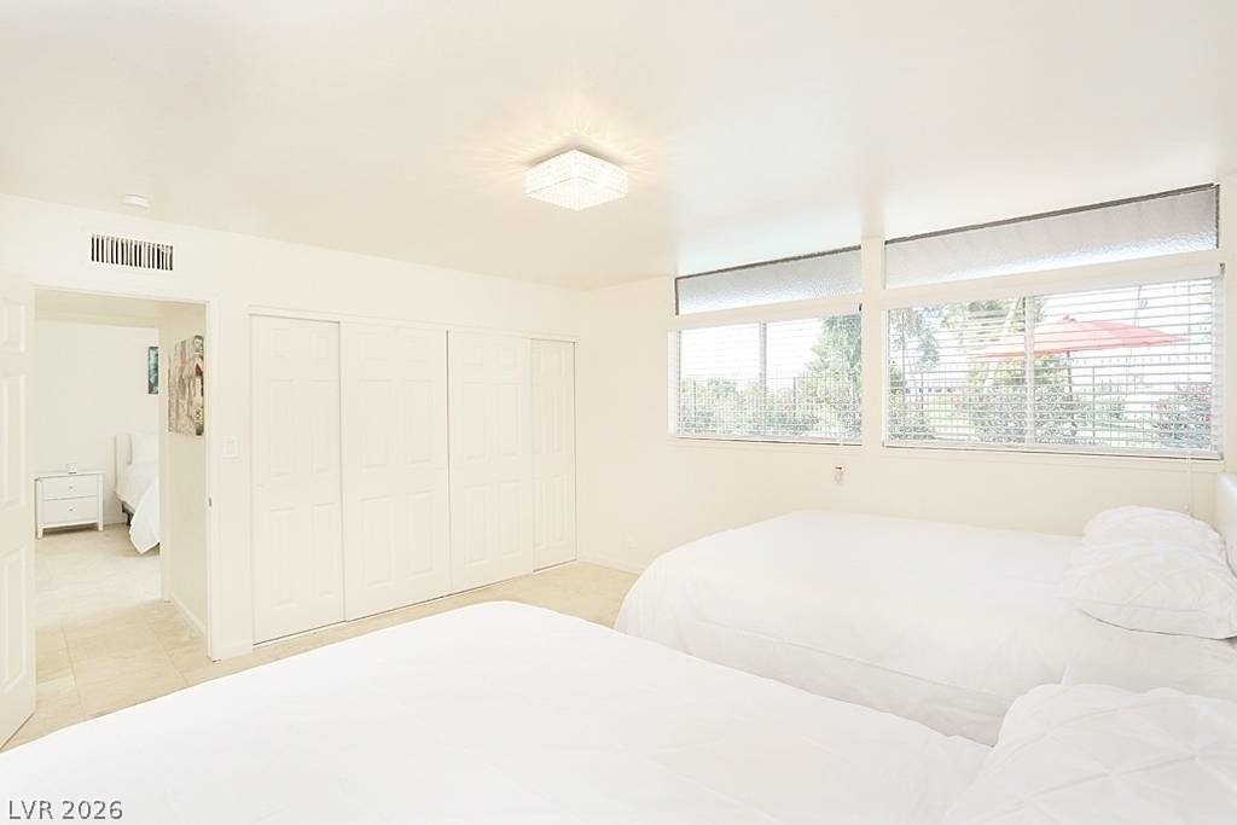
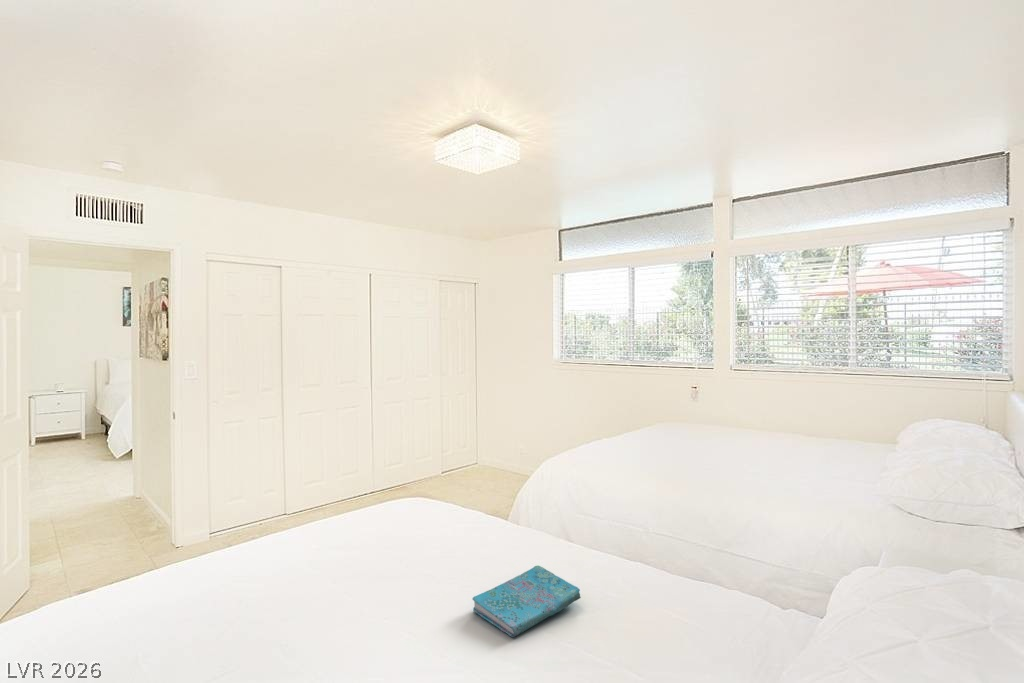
+ cover (527, 597)
